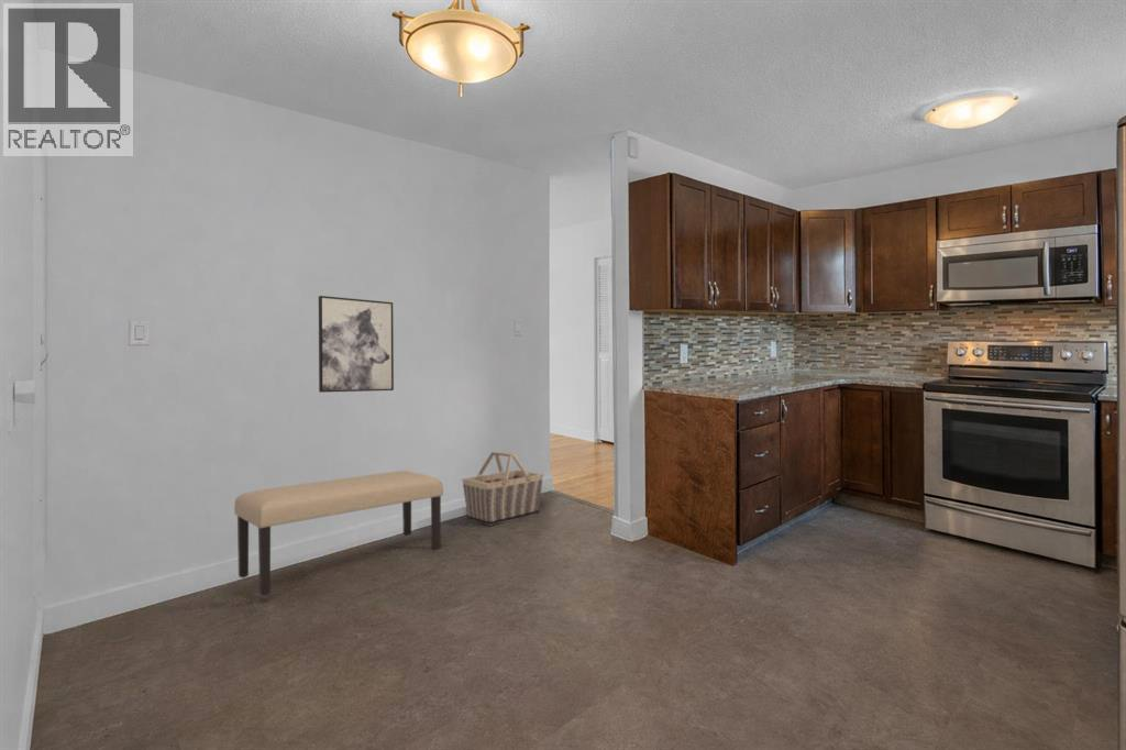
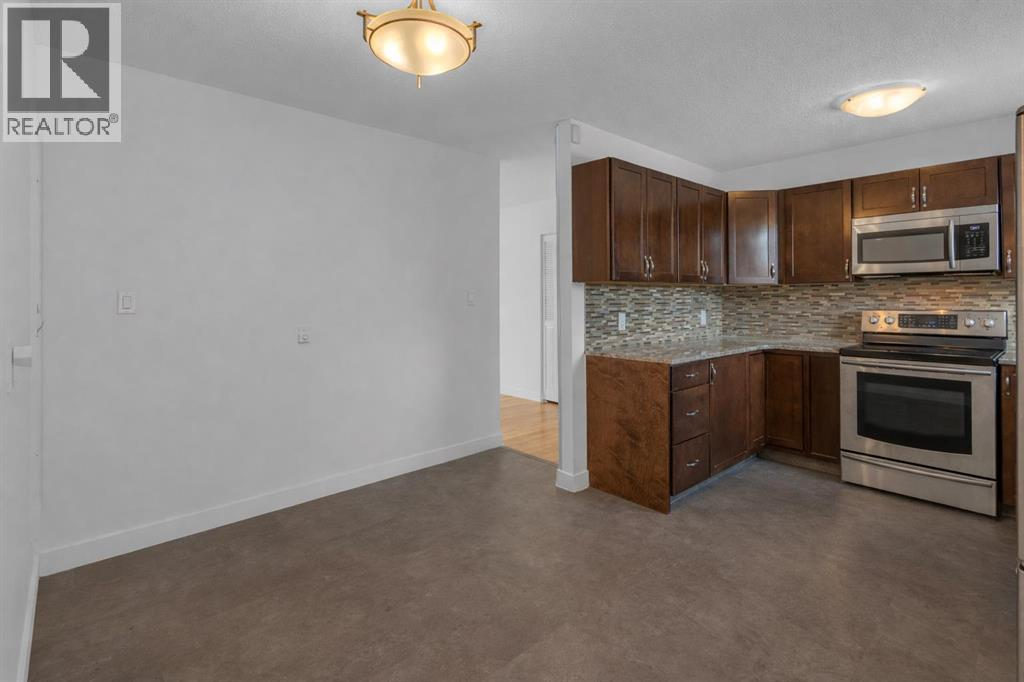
- basket (503, 484)
- bench (344, 512)
- wall art (357, 345)
